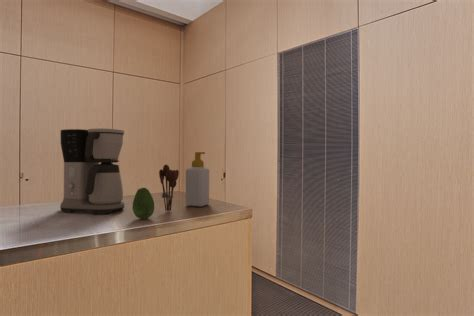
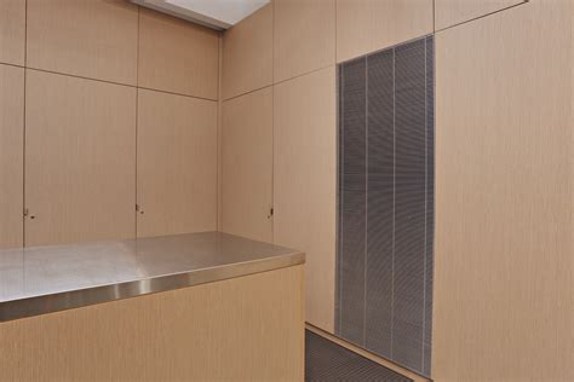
- utensil holder (169, 187)
- fruit (143, 203)
- coffee maker (89, 169)
- soap bottle (197, 178)
